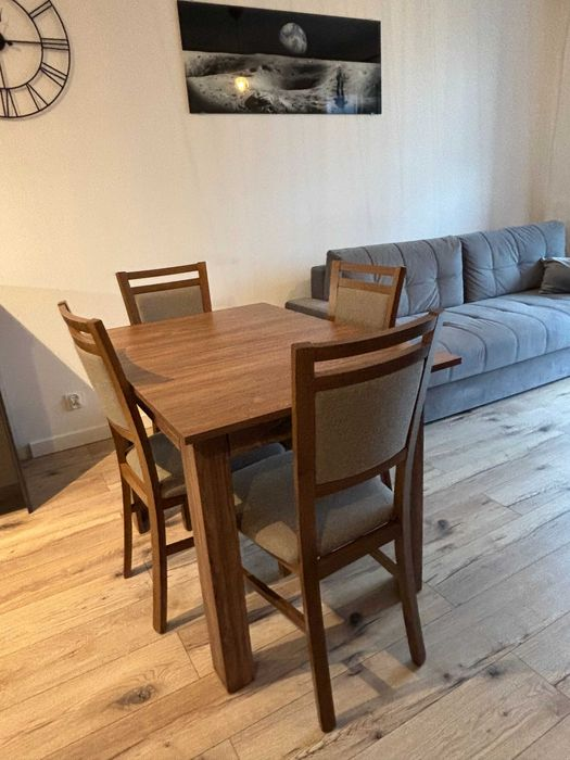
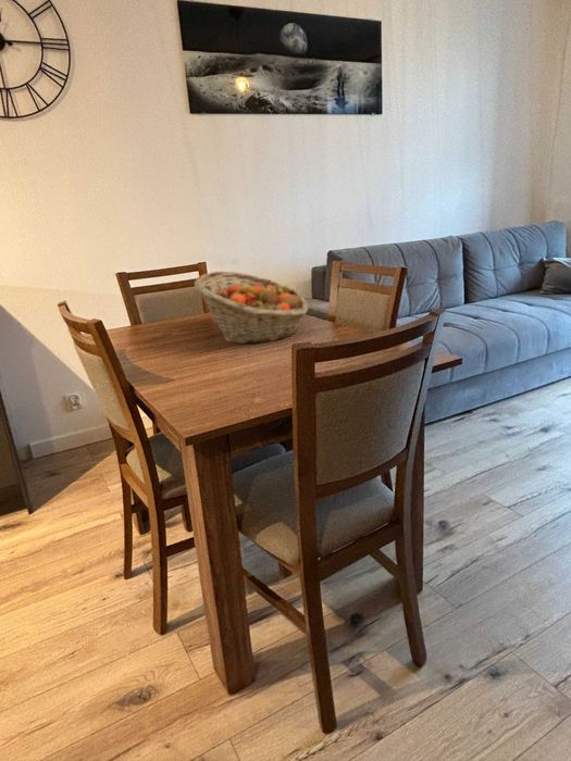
+ fruit basket (252, 302)
